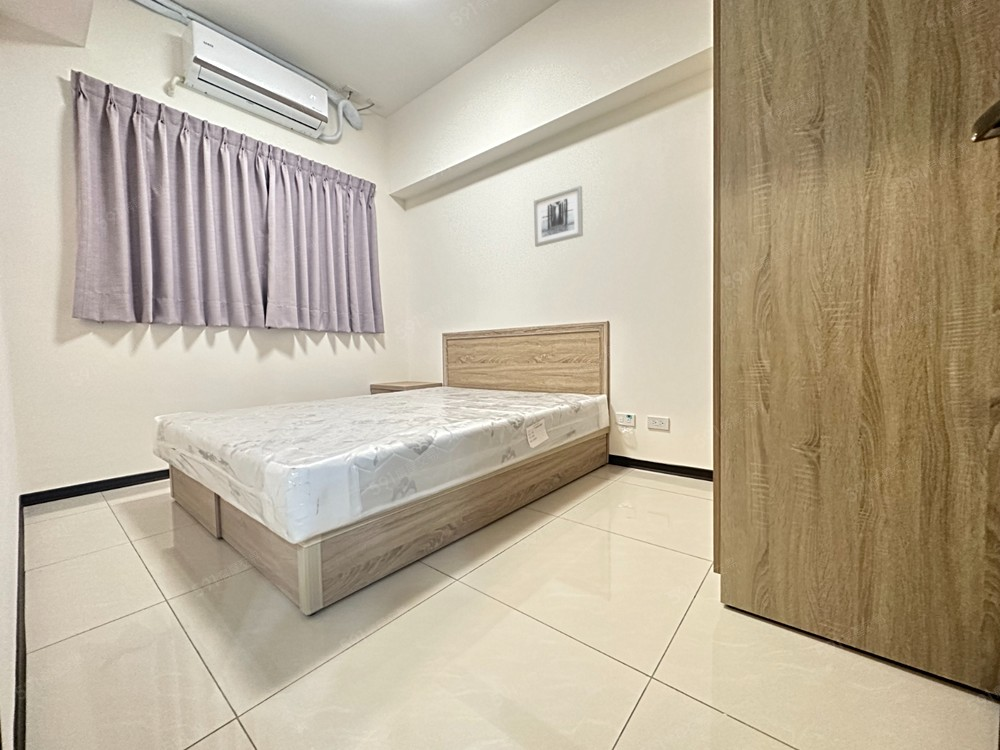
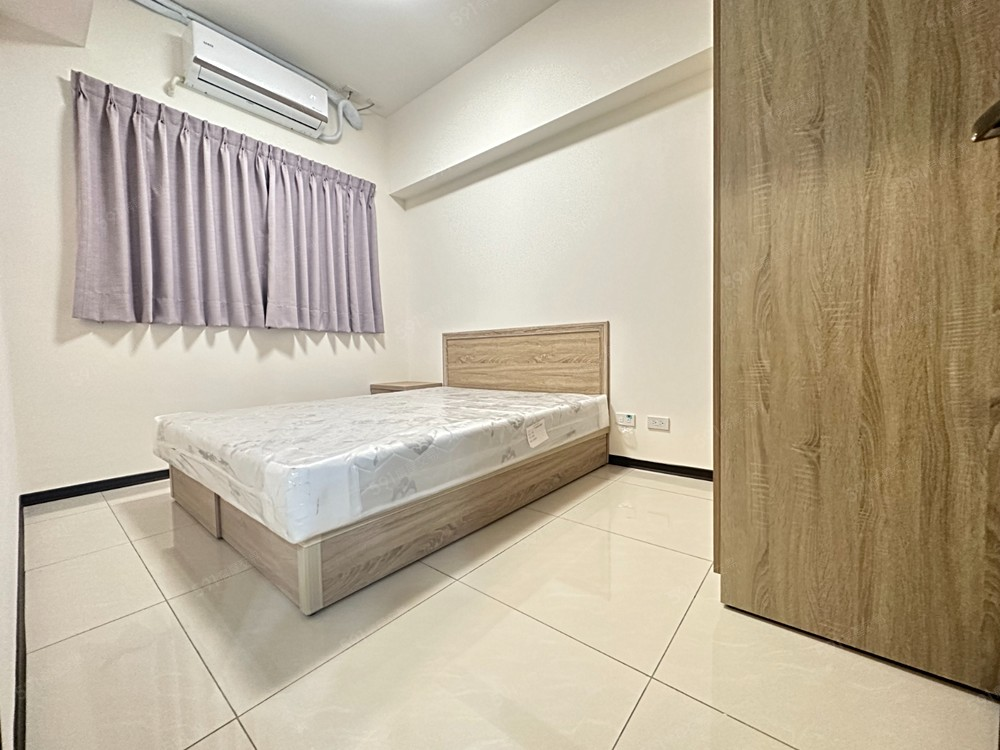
- wall art (557, 217)
